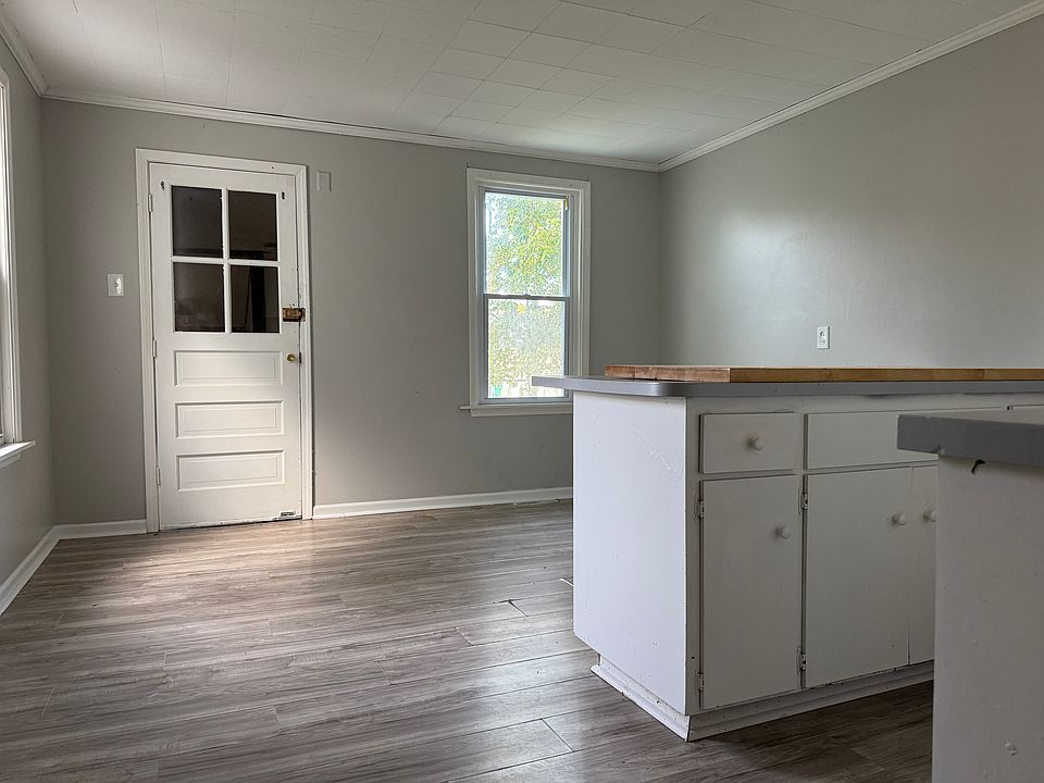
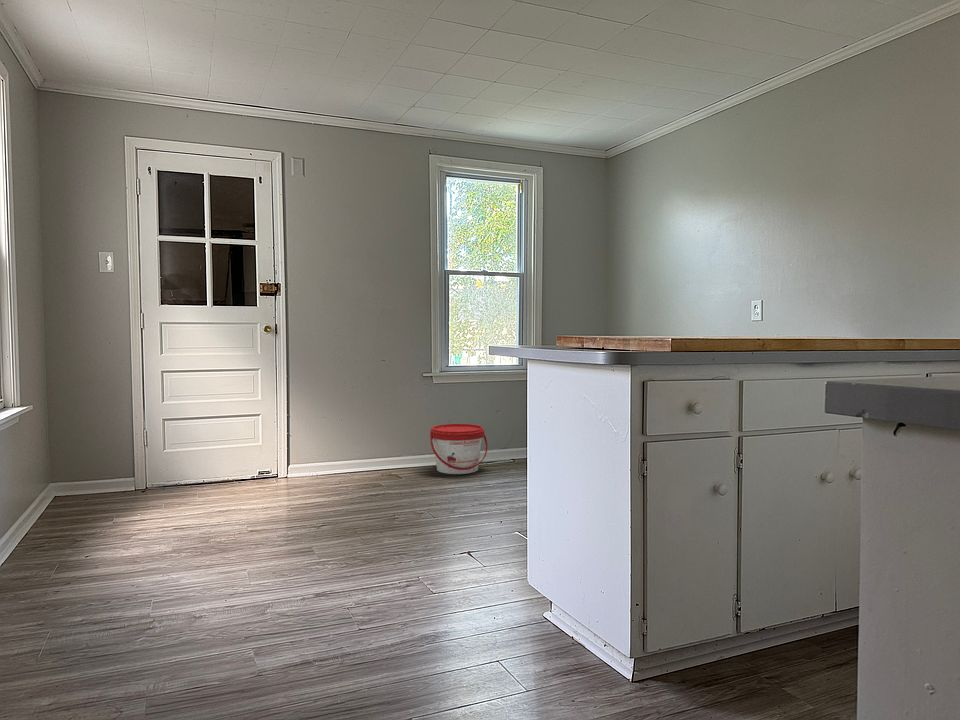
+ bucket (457, 448)
